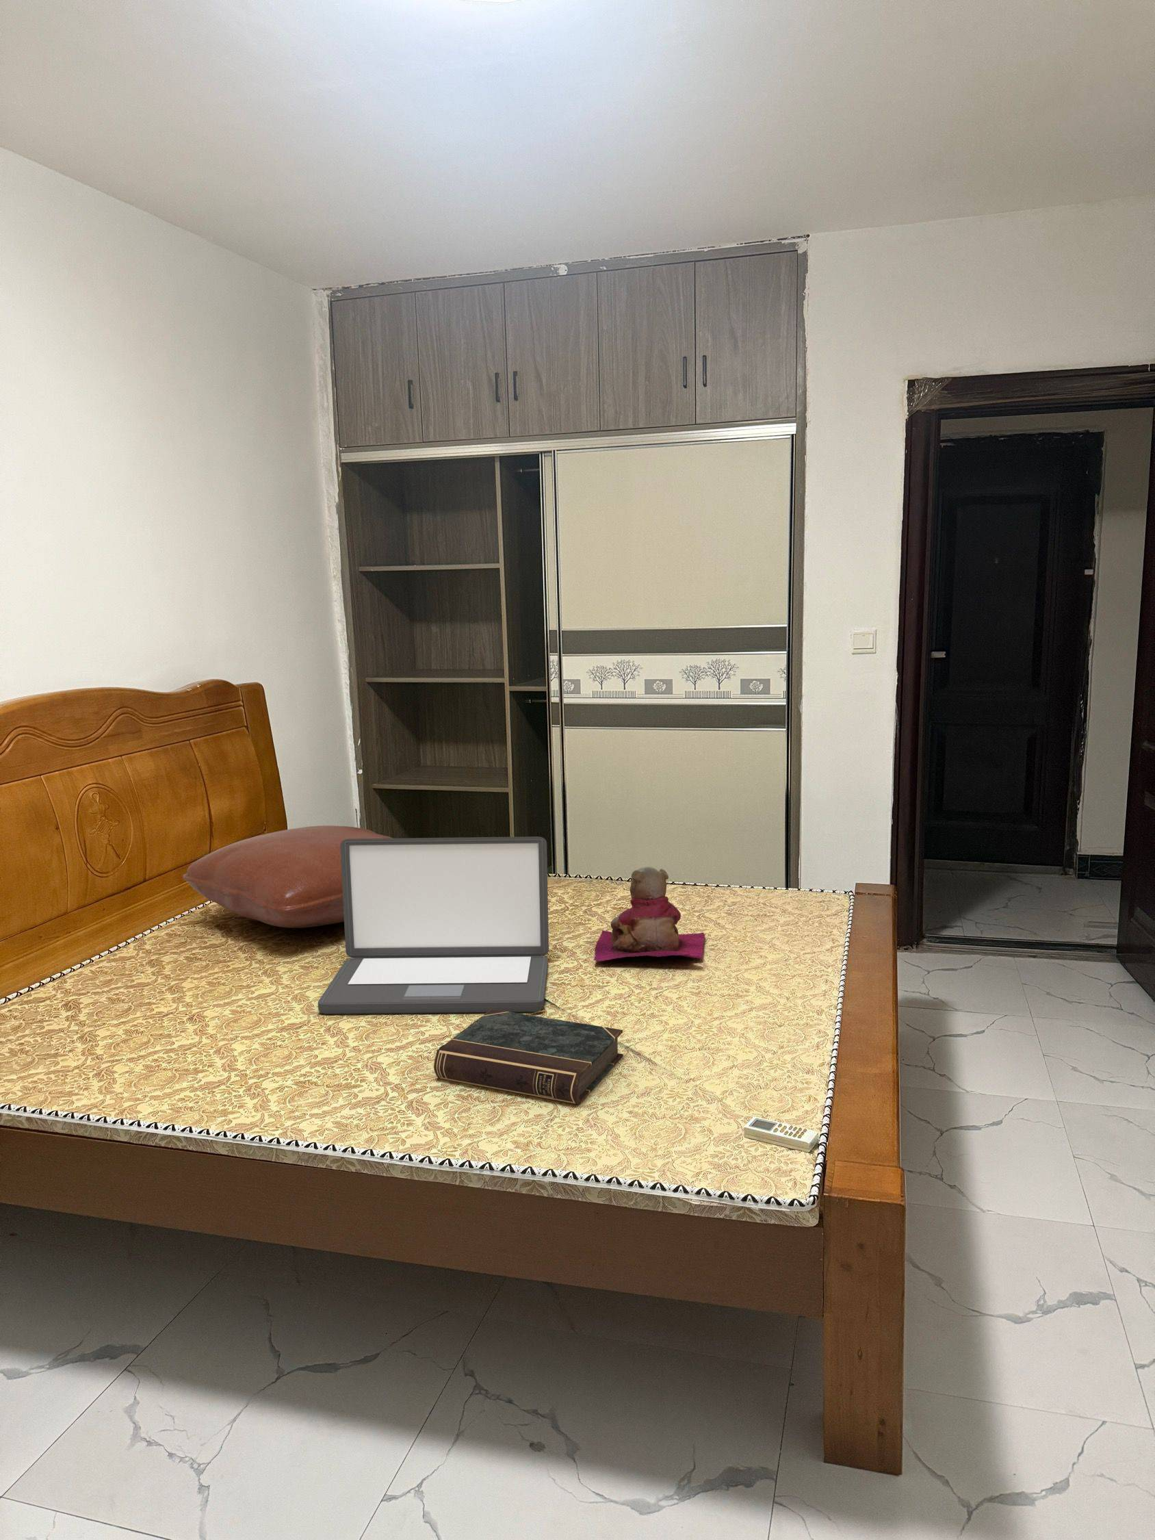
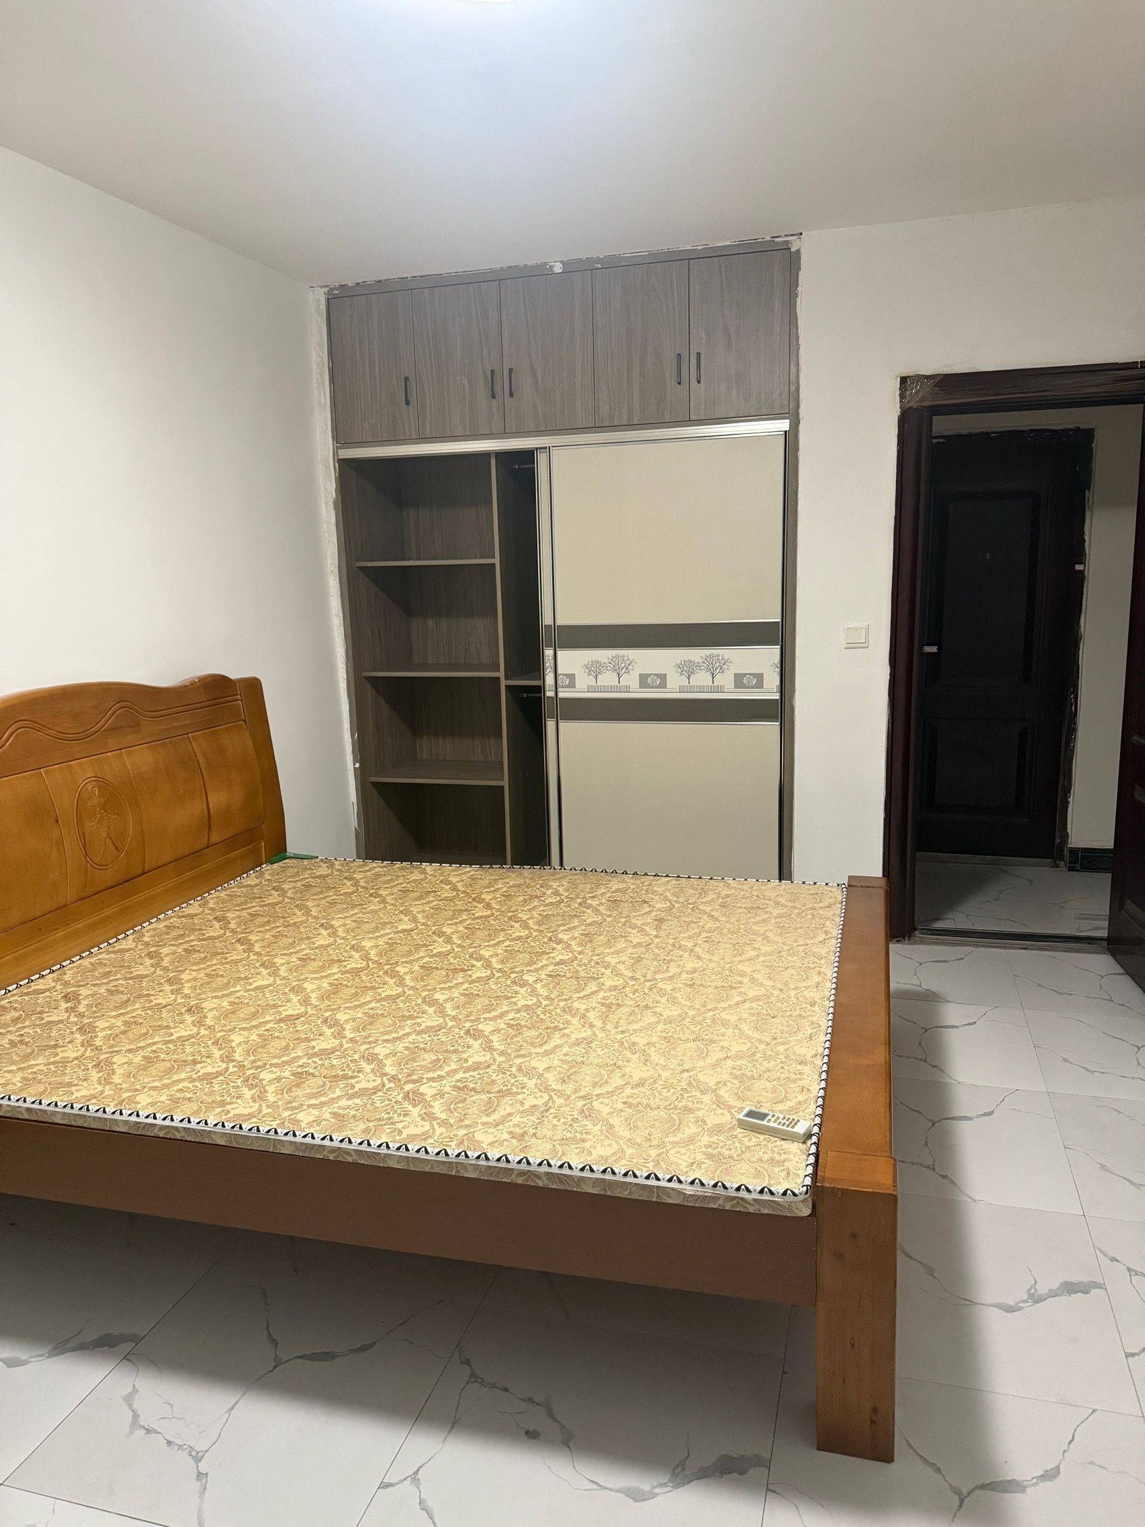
- pillow (315, 875)
- teddy bear (652, 908)
- book (530, 1053)
- laptop (437, 921)
